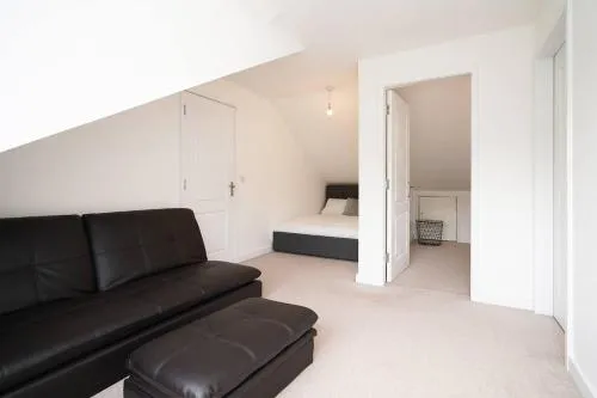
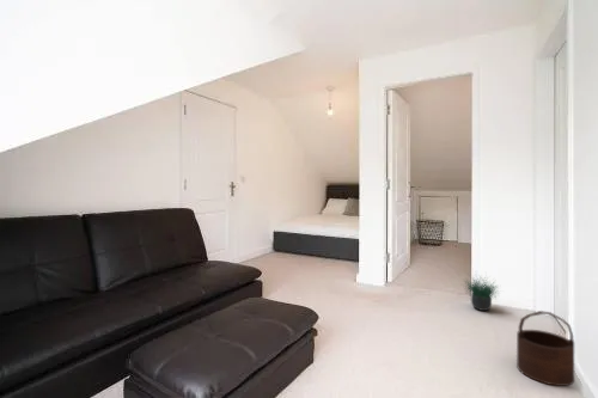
+ potted plant (481, 288)
+ wooden bucket (544, 342)
